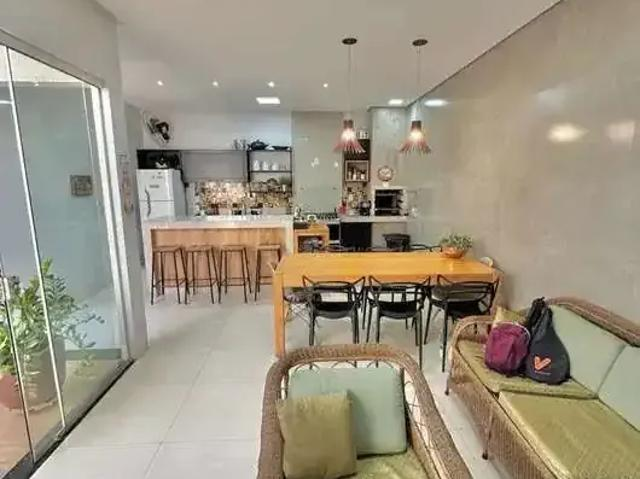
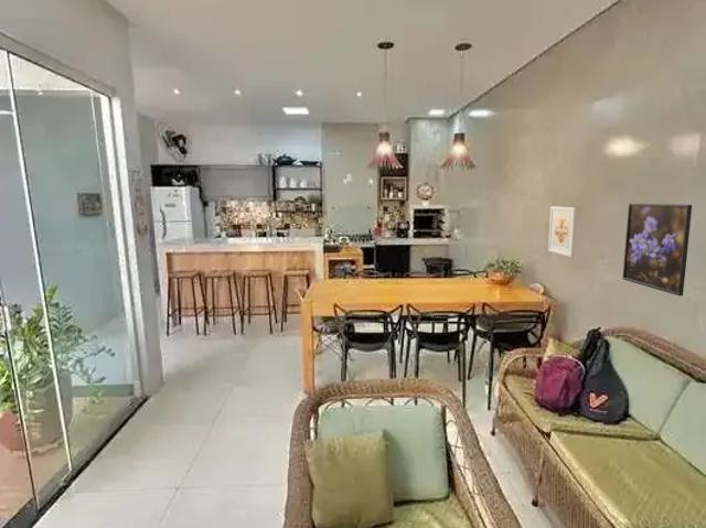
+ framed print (653, 246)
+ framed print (561, 230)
